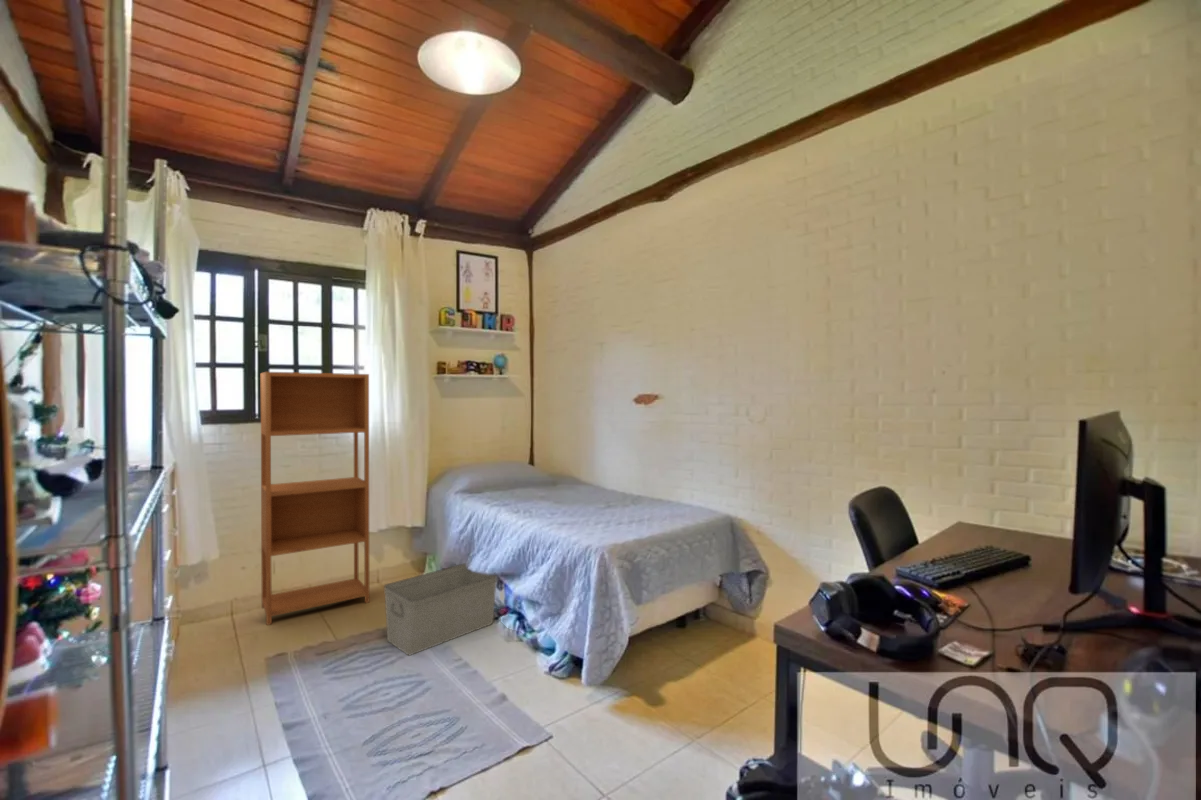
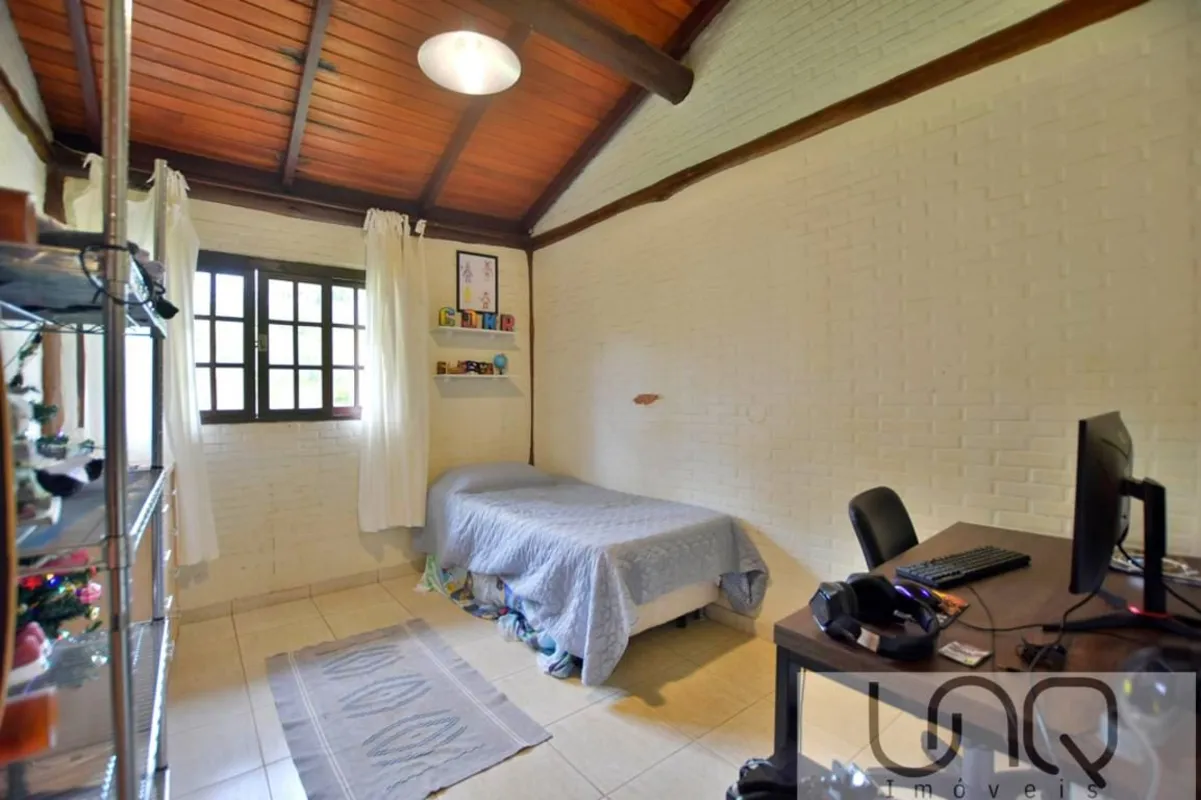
- bookcase (315, 489)
- storage bin (442, 605)
